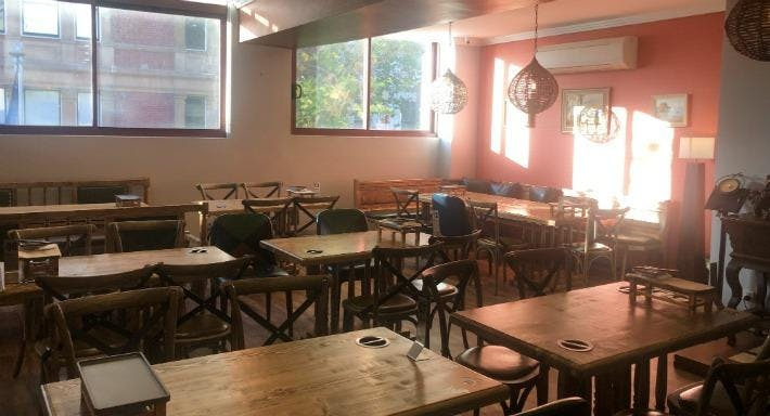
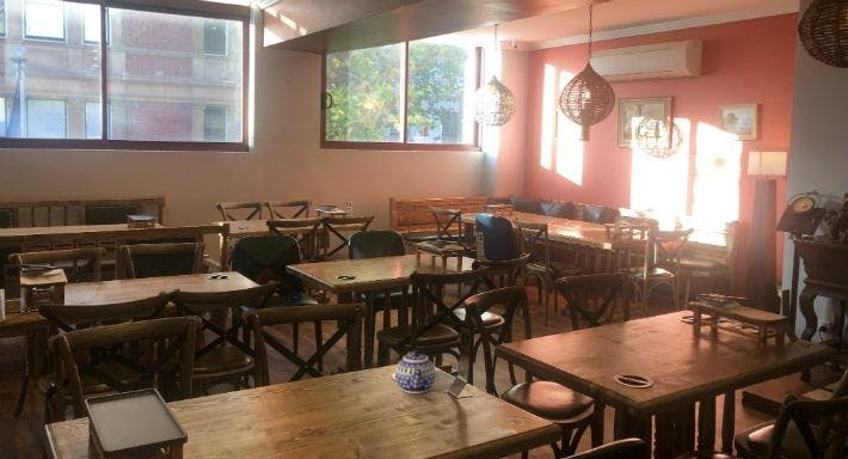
+ teapot (414, 369)
